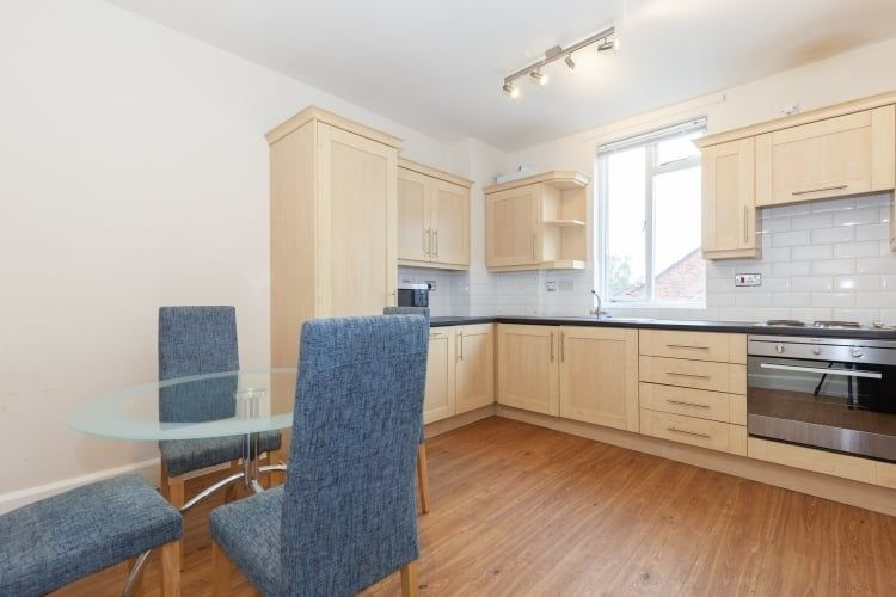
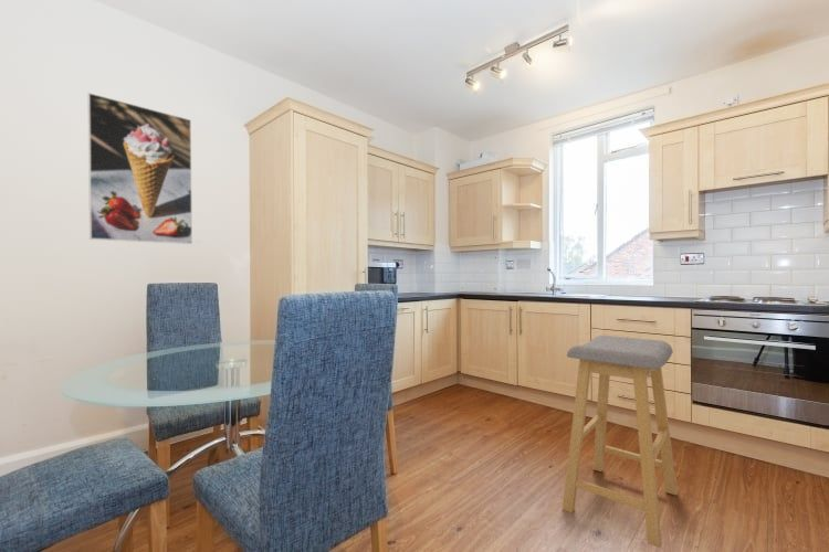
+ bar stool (606, 422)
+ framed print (144, 174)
